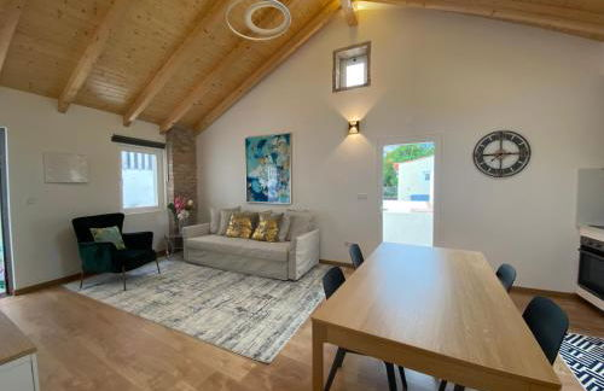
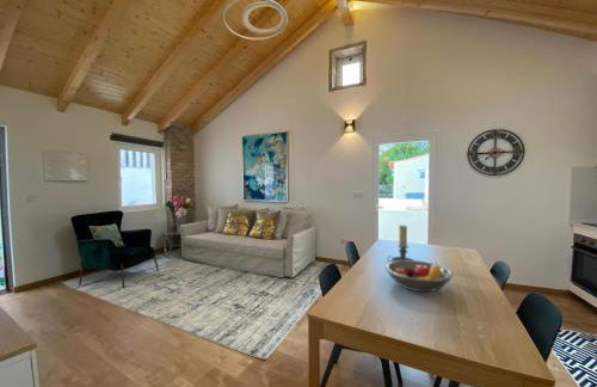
+ fruit bowl (417, 275)
+ candle holder (400, 244)
